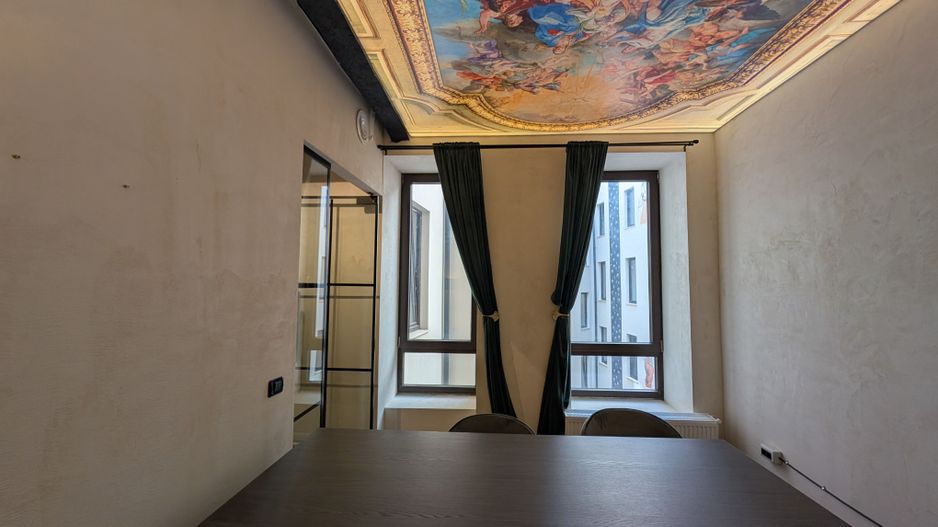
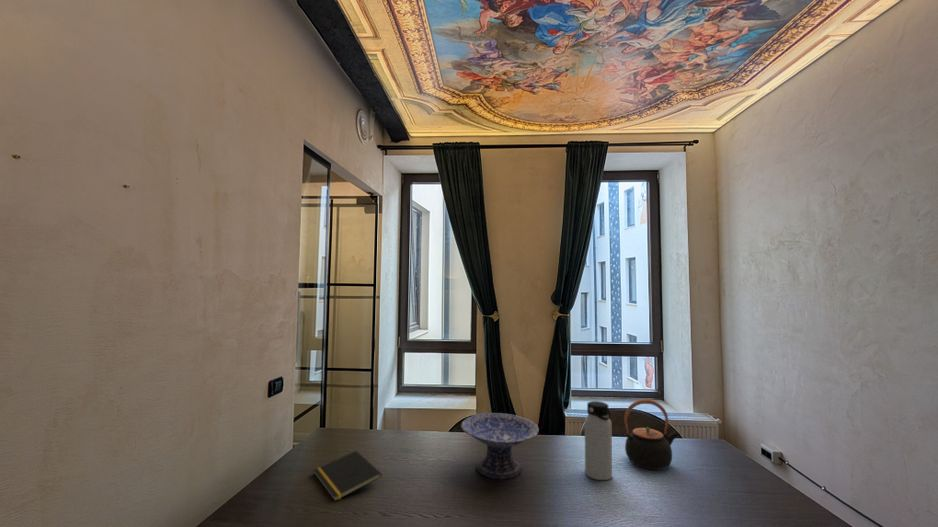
+ teapot (651, 430)
+ notepad (346, 473)
+ decorative bowl (499, 446)
+ water bottle (598, 438)
